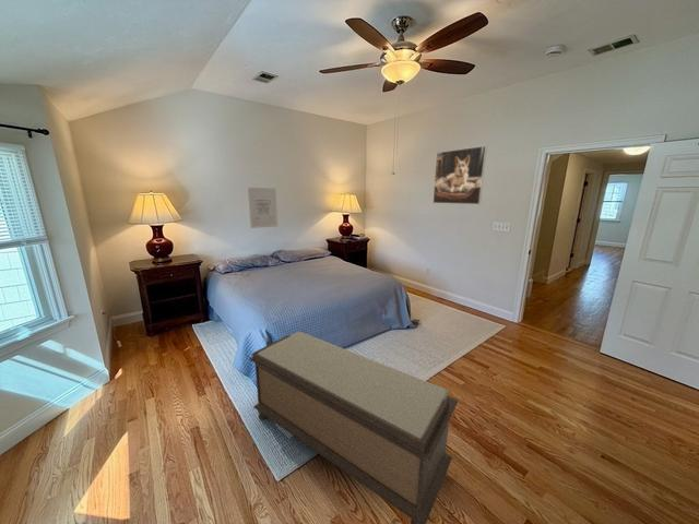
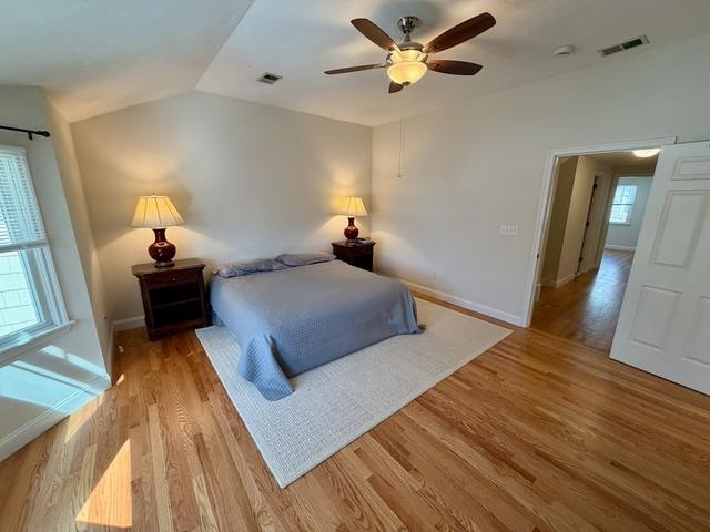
- wall art (263, 207)
- bench (342, 406)
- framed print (457, 177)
